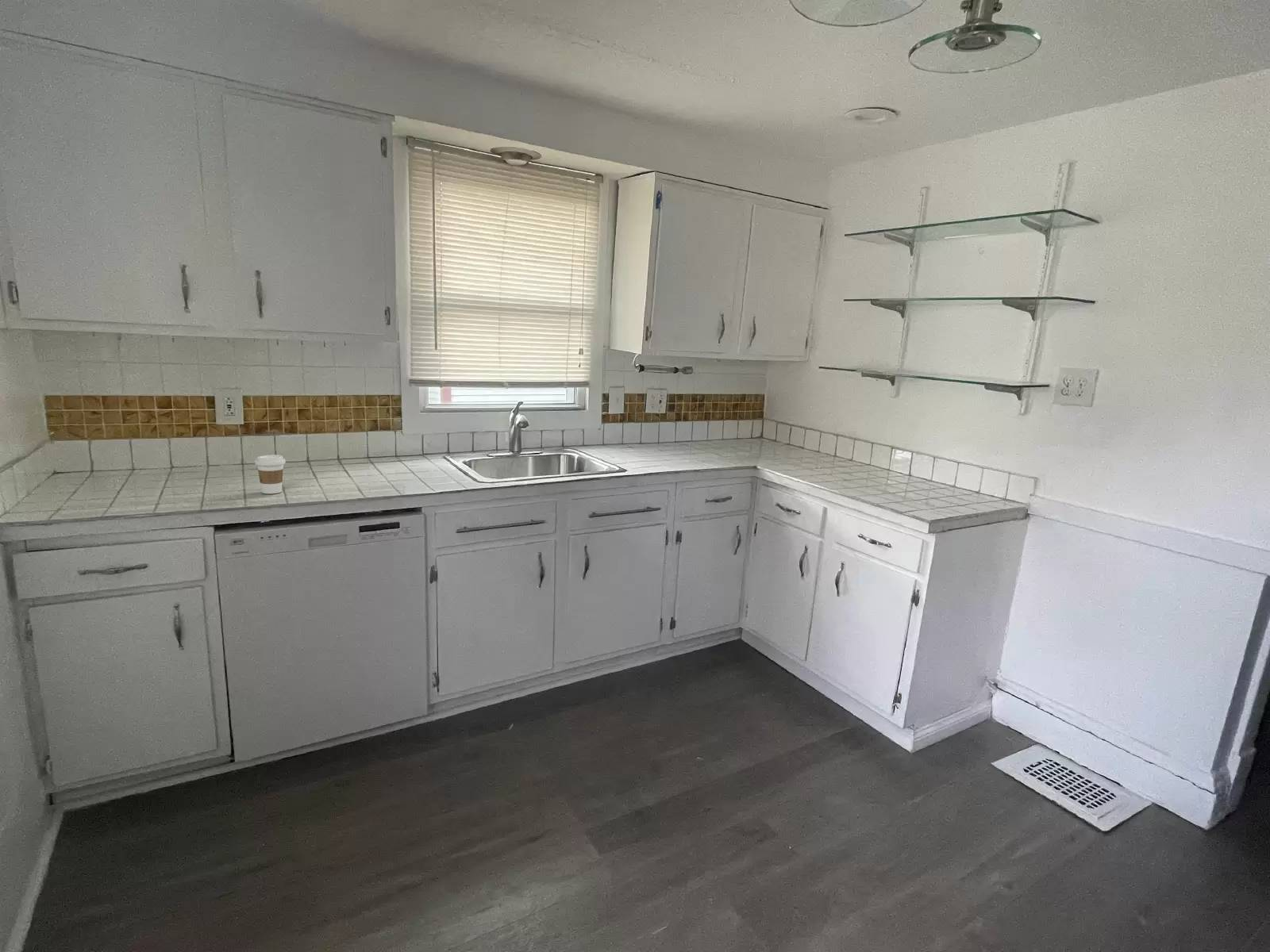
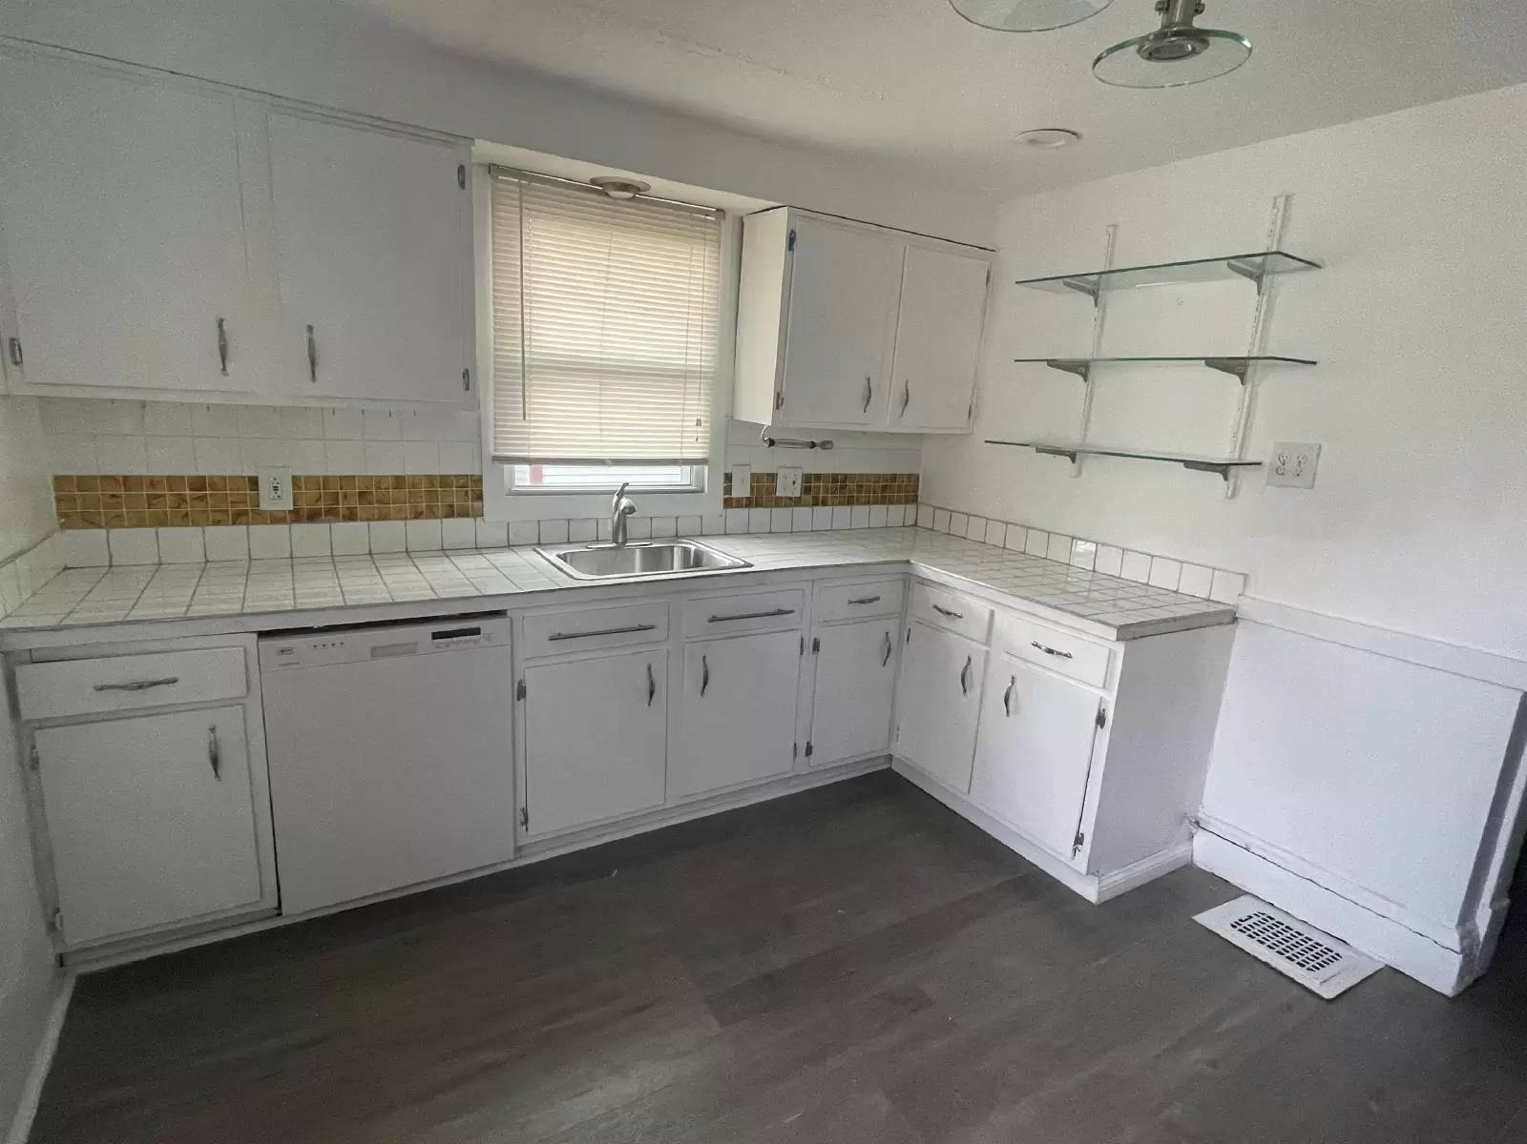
- coffee cup (271, 474)
